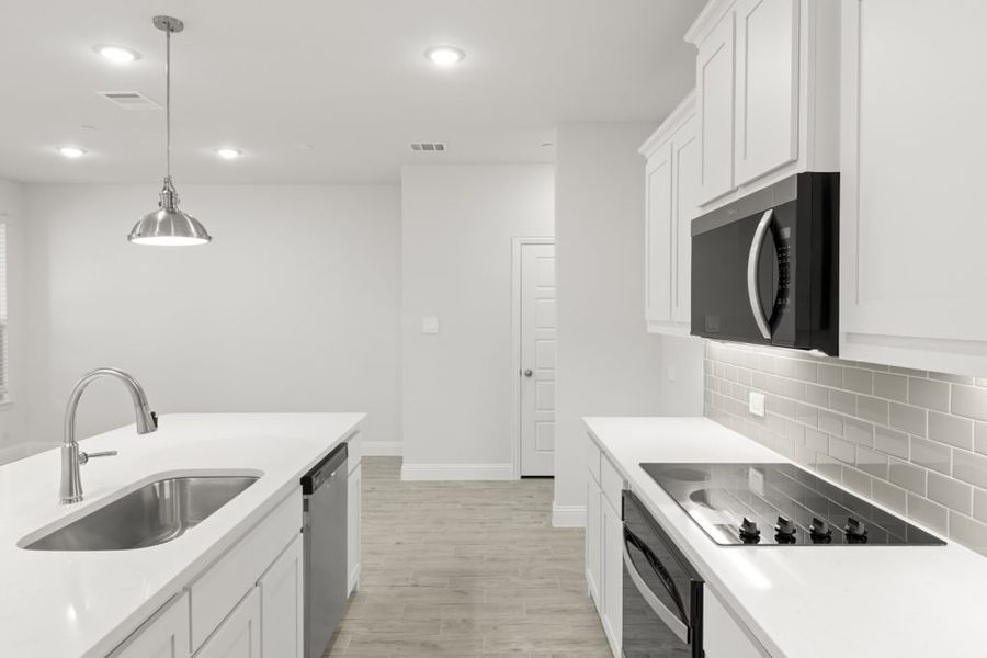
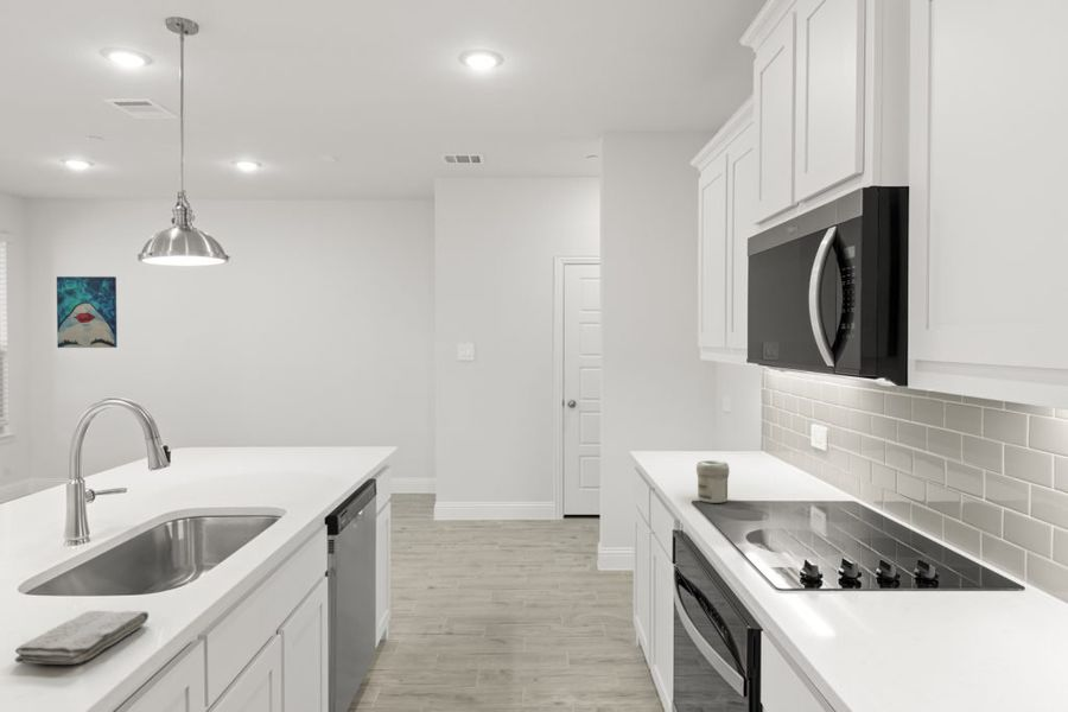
+ washcloth (84, 634)
+ jar (712, 481)
+ wall art (87, 312)
